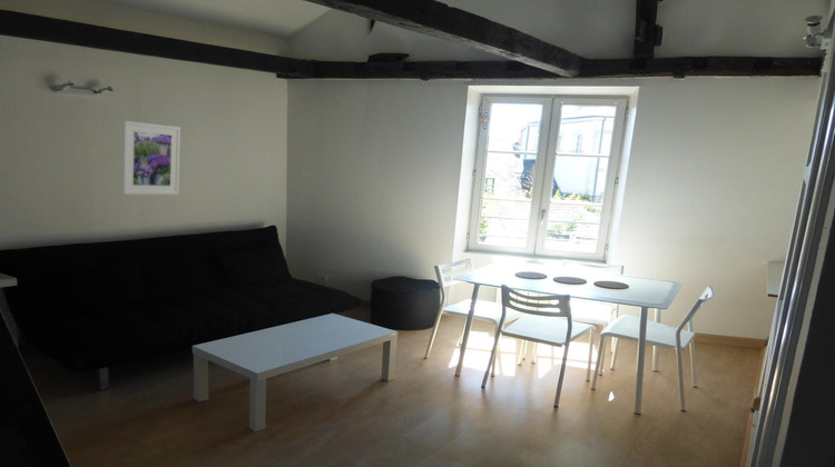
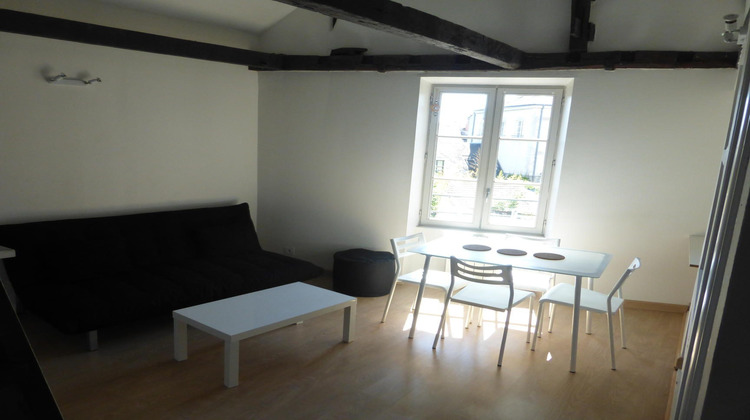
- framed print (151, 159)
